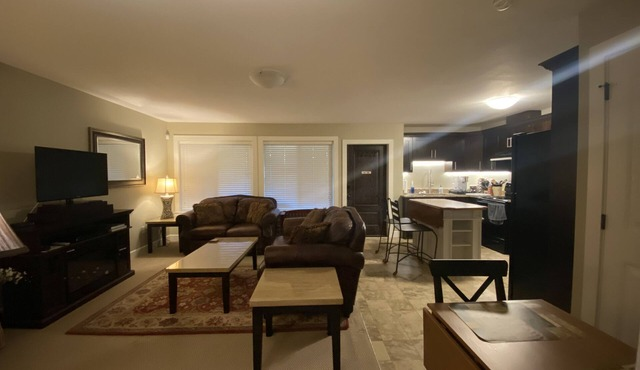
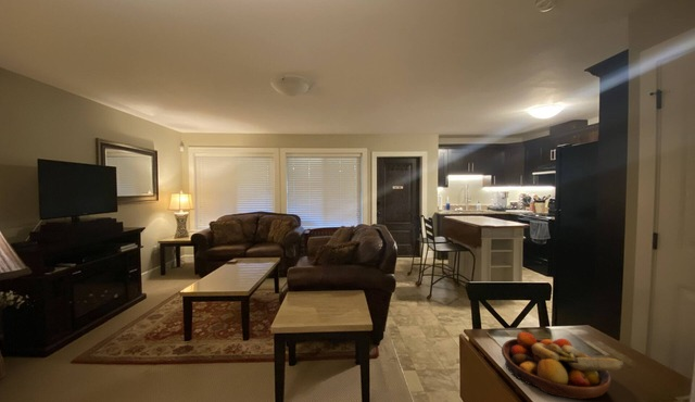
+ fruit bowl (552, 355)
